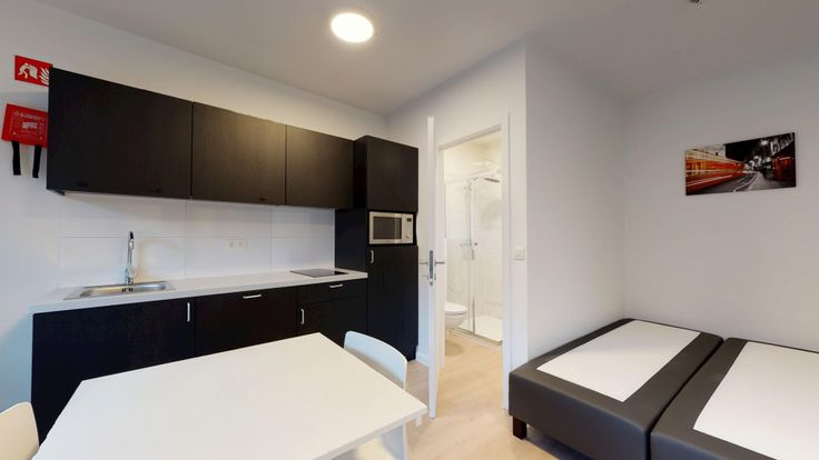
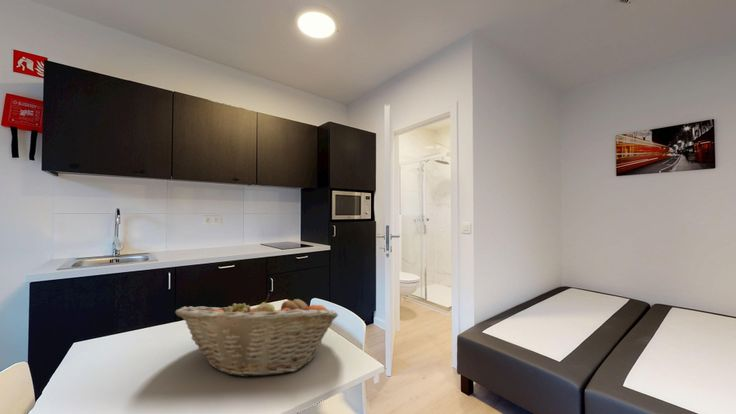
+ fruit basket (261, 323)
